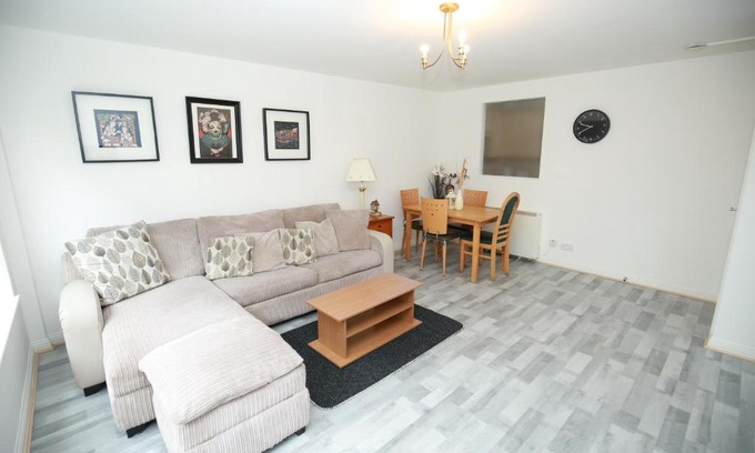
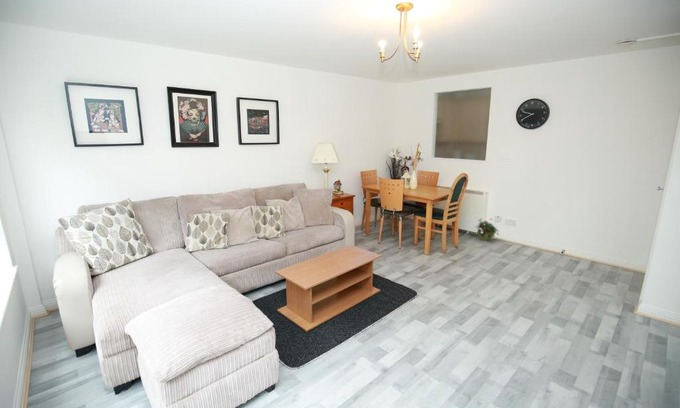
+ potted plant (487, 229)
